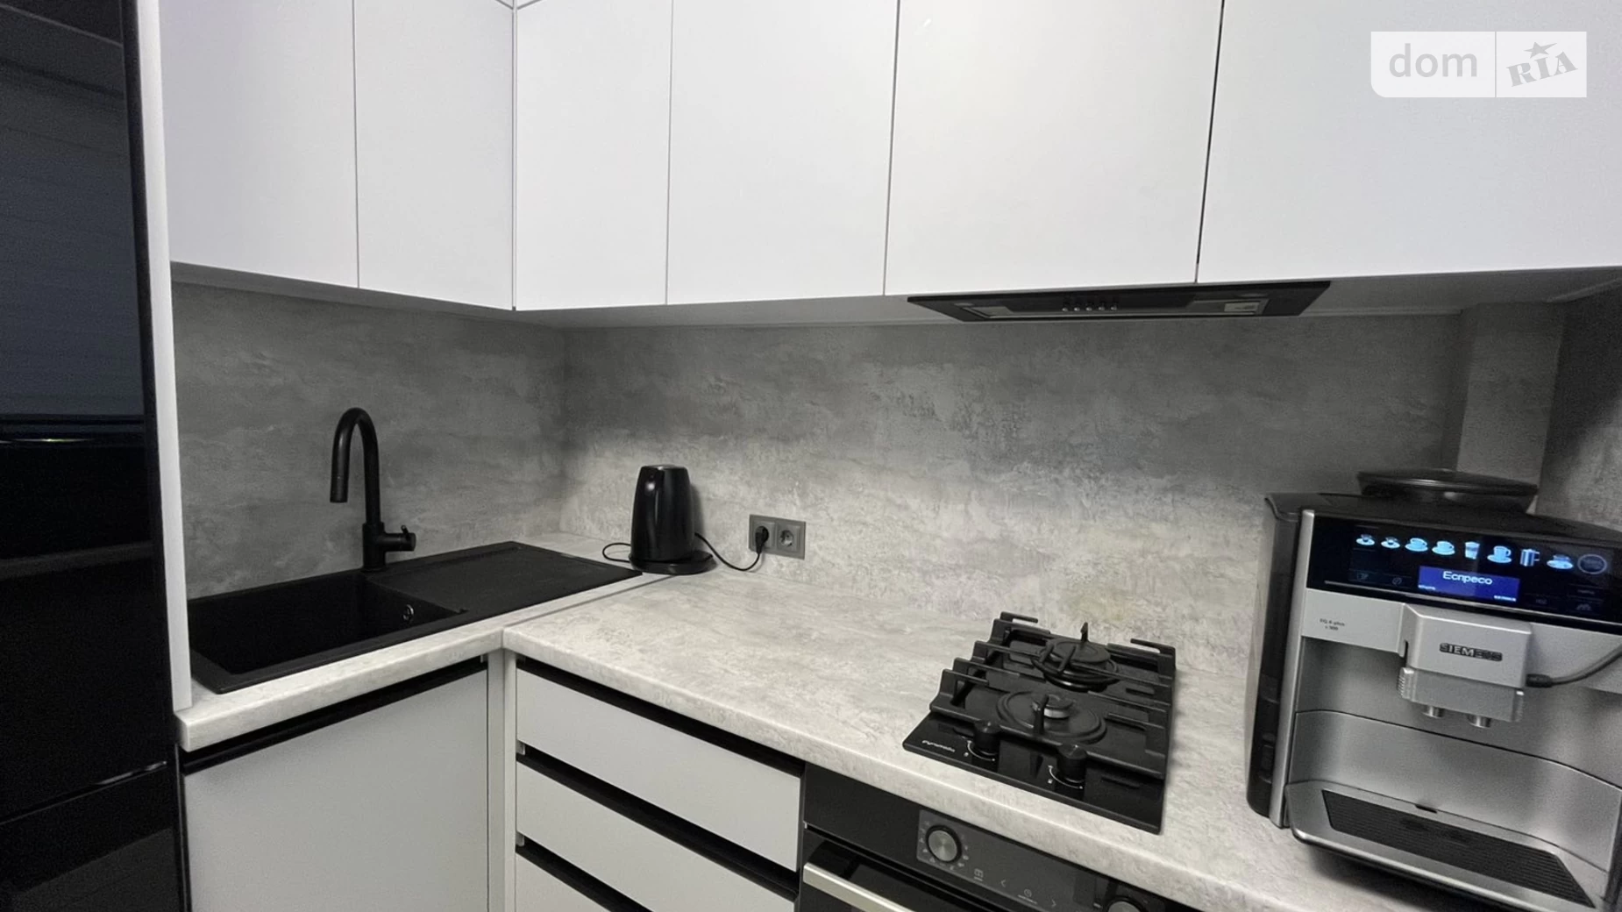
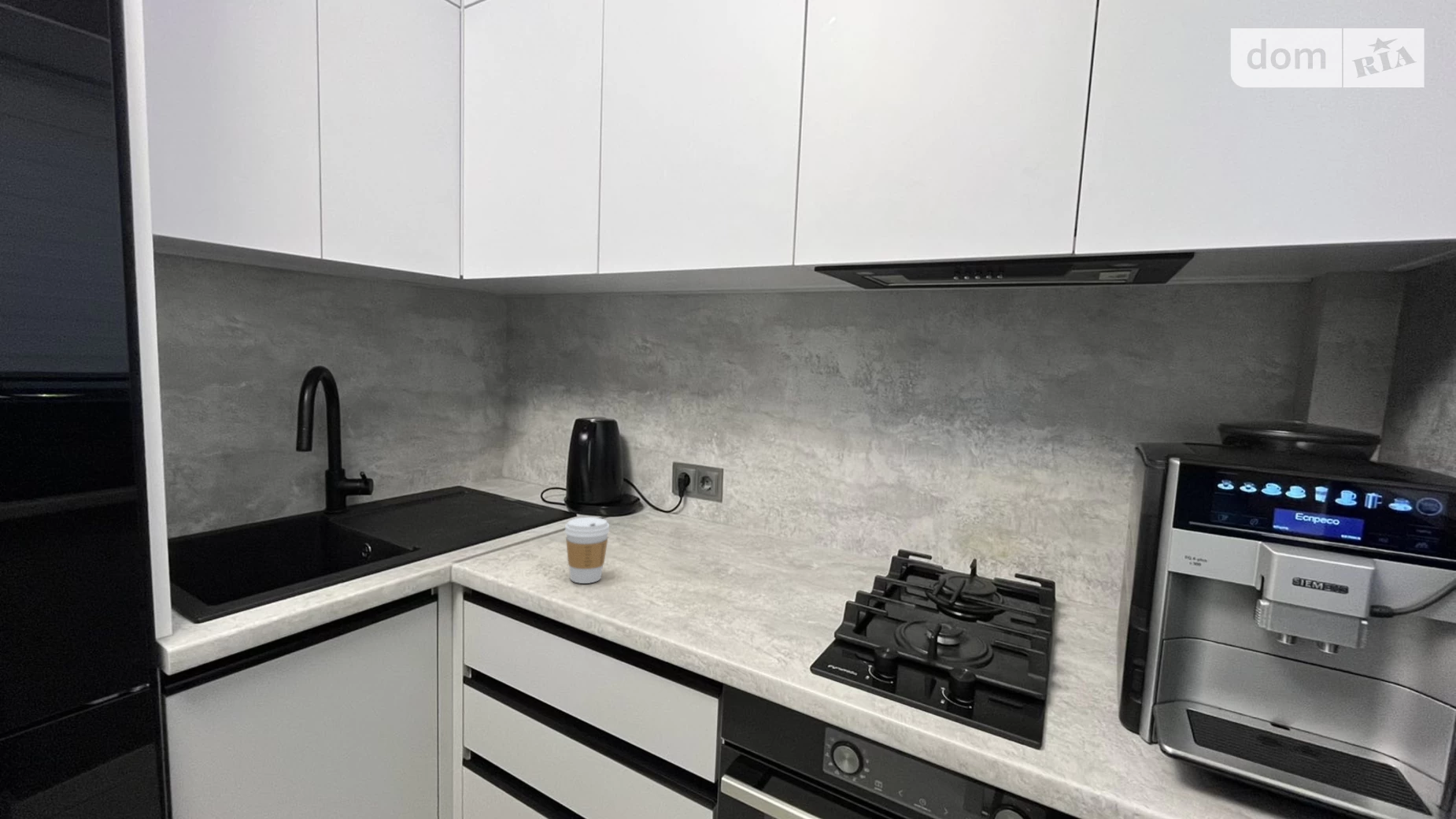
+ coffee cup (586, 548)
